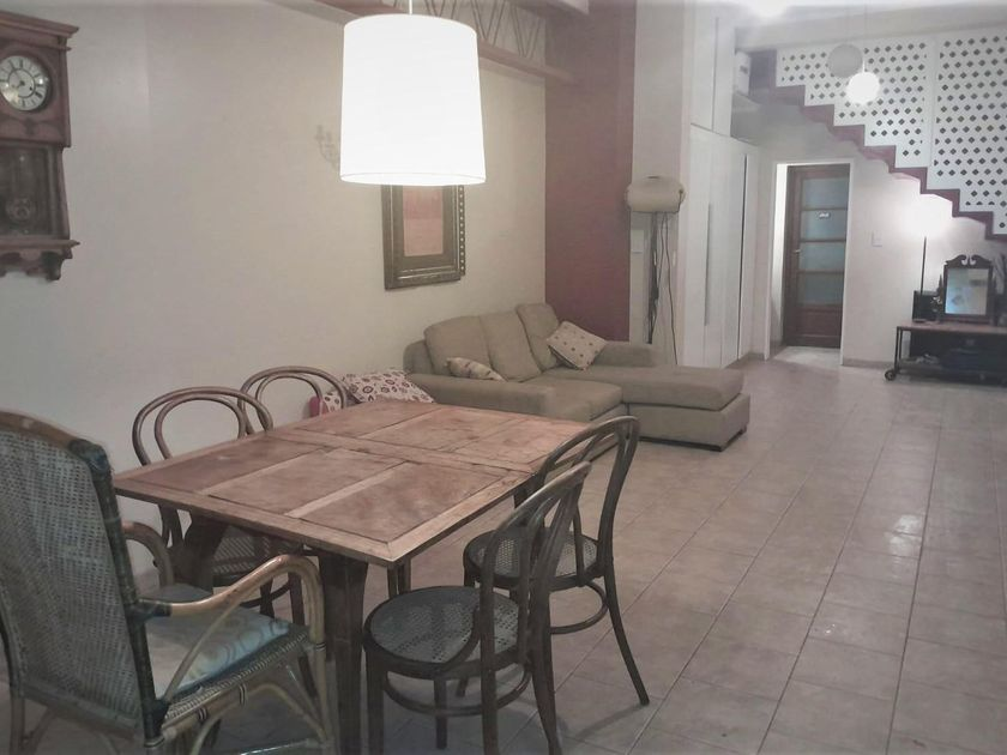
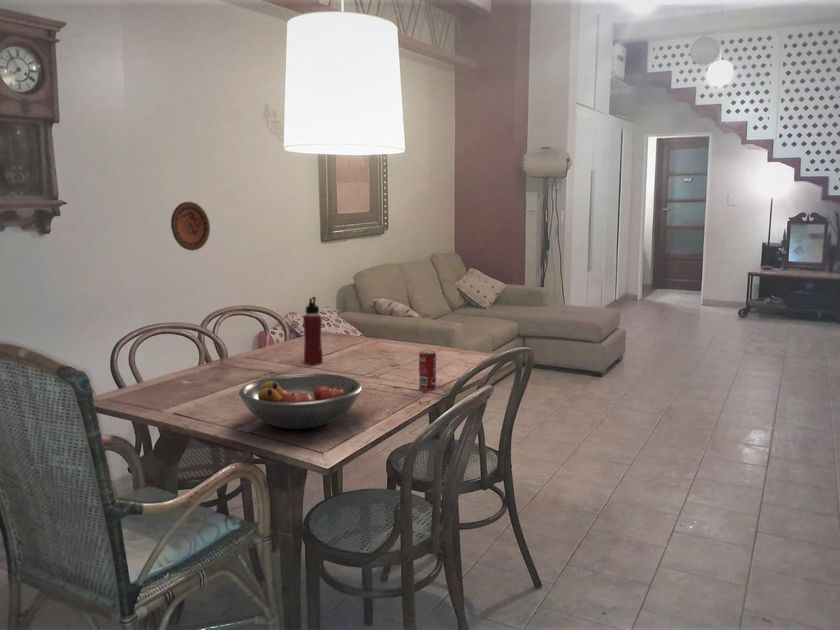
+ fruit bowl (301, 399)
+ decorative plate (190, 226)
+ beverage can (427, 369)
+ water bottle (312, 330)
